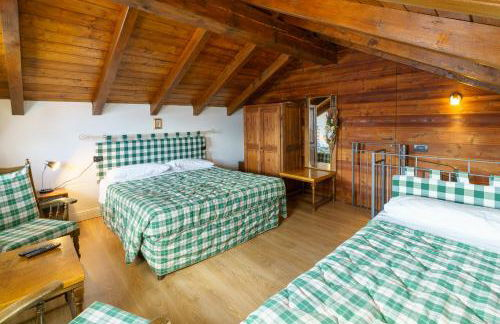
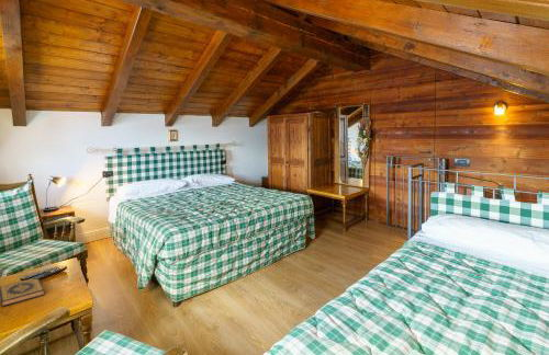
+ hardback book (21, 290)
